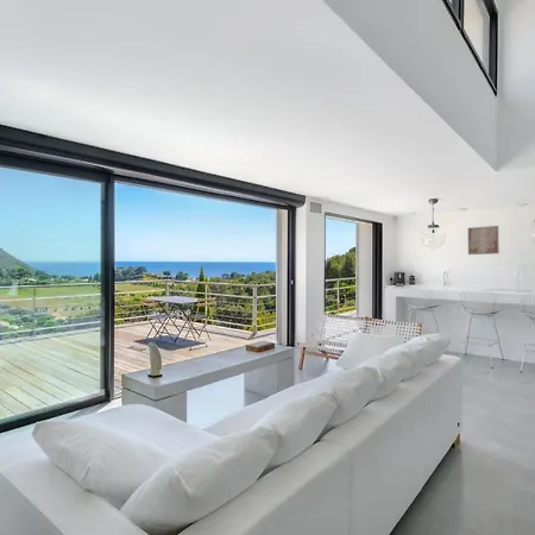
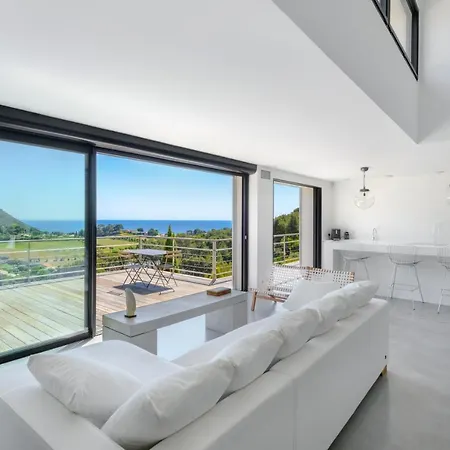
- wall art (483, 240)
